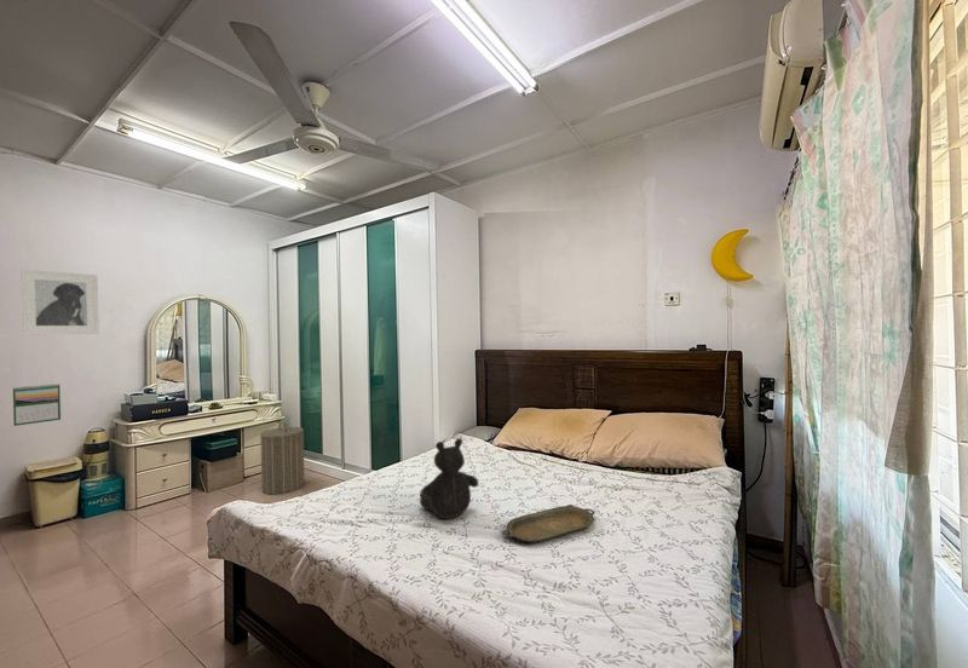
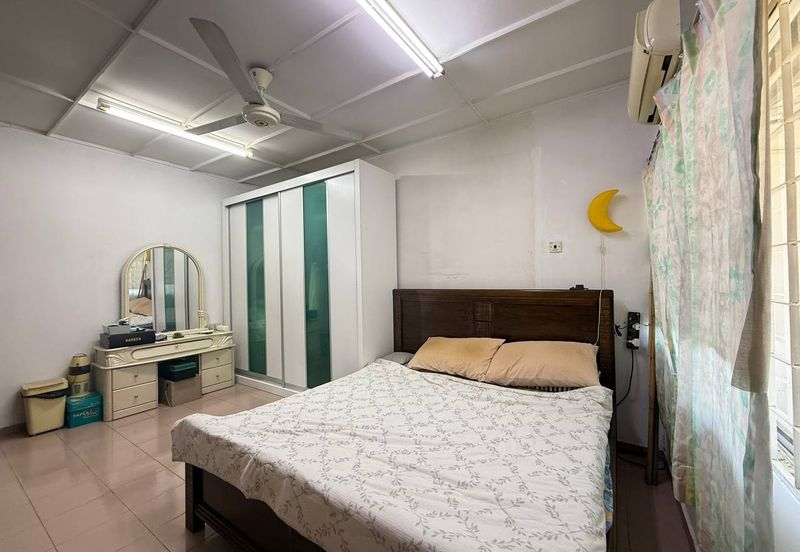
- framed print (62, 303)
- calendar (38, 403)
- teddy bear (444, 474)
- serving tray (551, 524)
- laundry hamper (282, 454)
